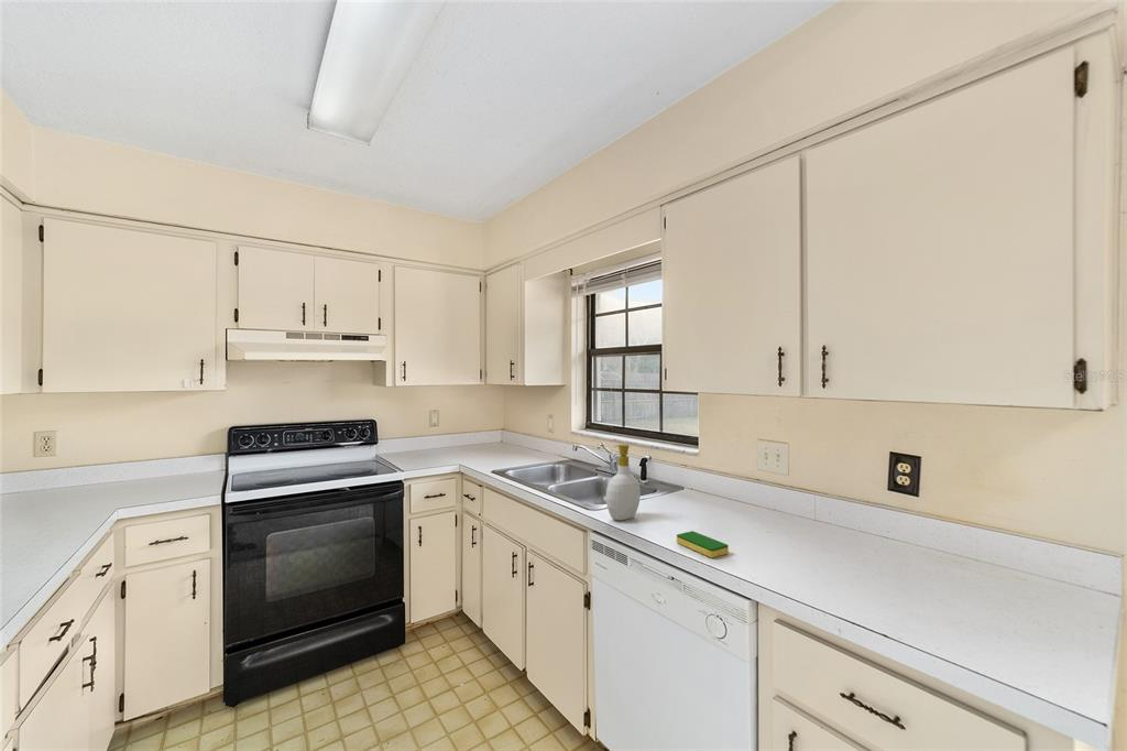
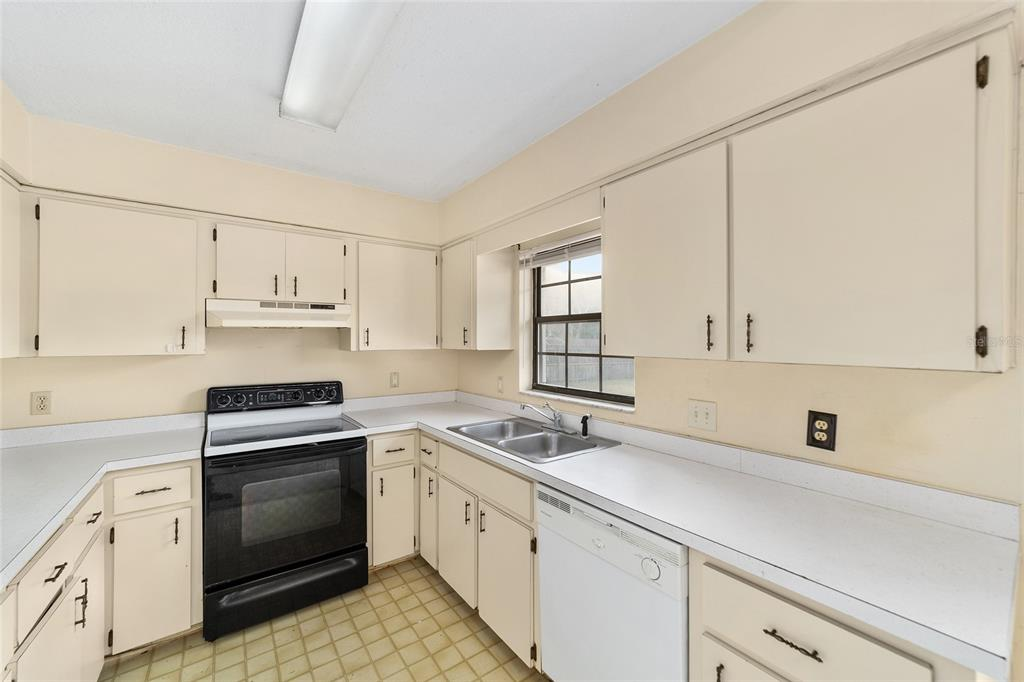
- soap bottle (622, 480)
- dish sponge (701, 543)
